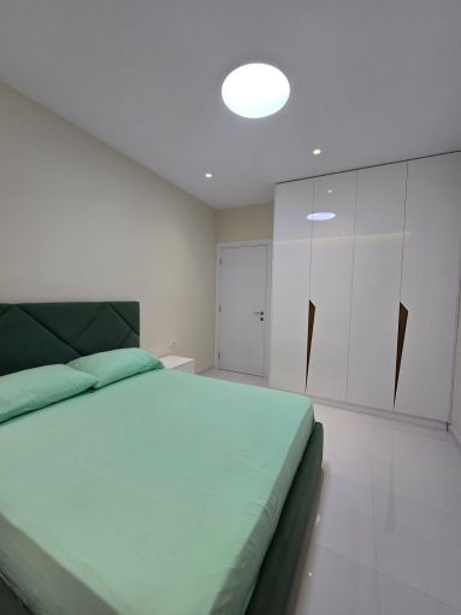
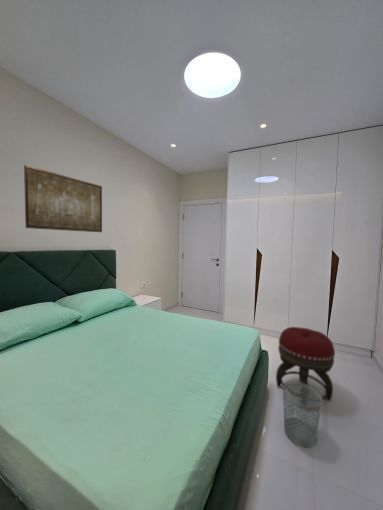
+ footstool (304, 363)
+ wall art (69, 204)
+ wastebasket (300, 413)
